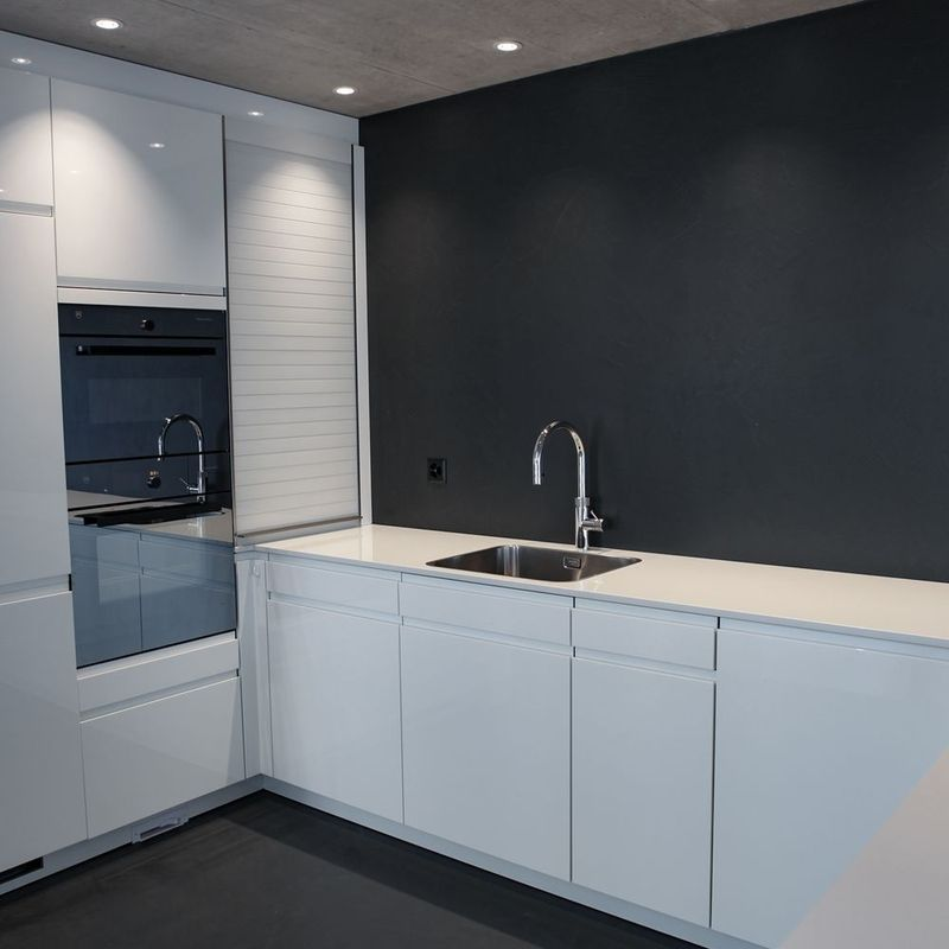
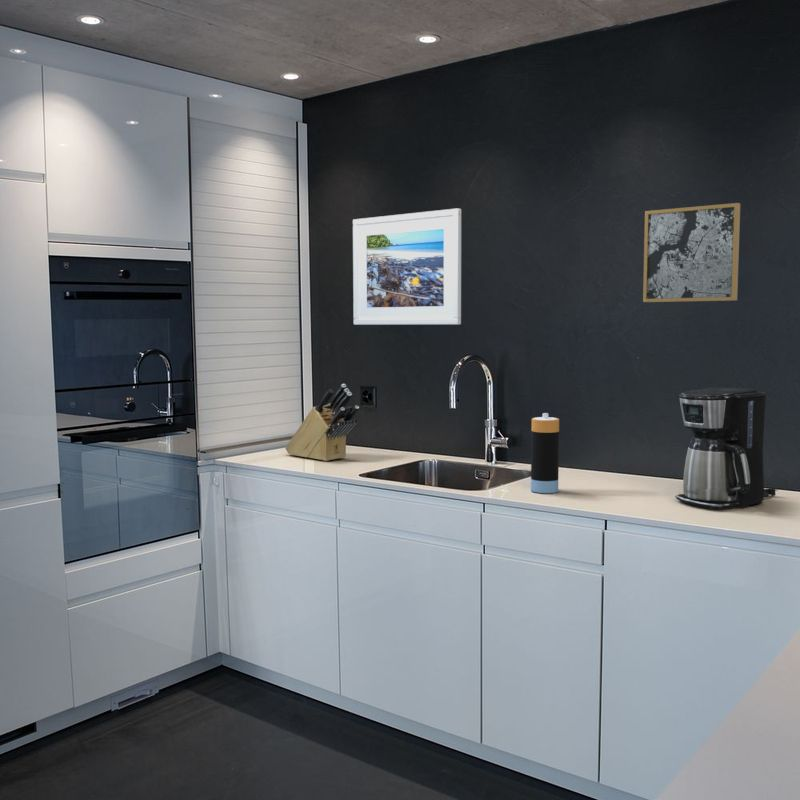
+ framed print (404, 269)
+ wall art (689, 254)
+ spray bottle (545, 452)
+ knife block (322, 420)
+ coffee maker (736, 446)
